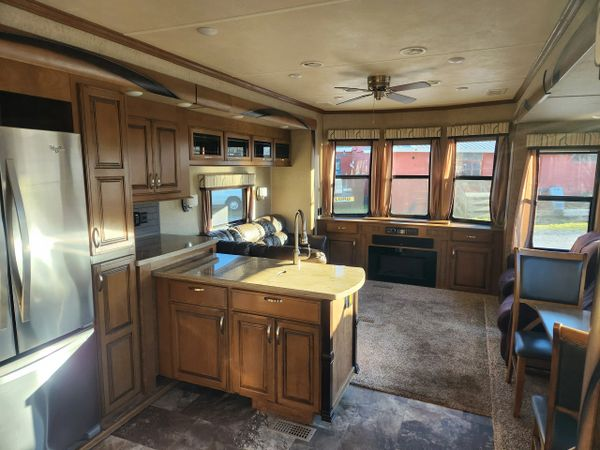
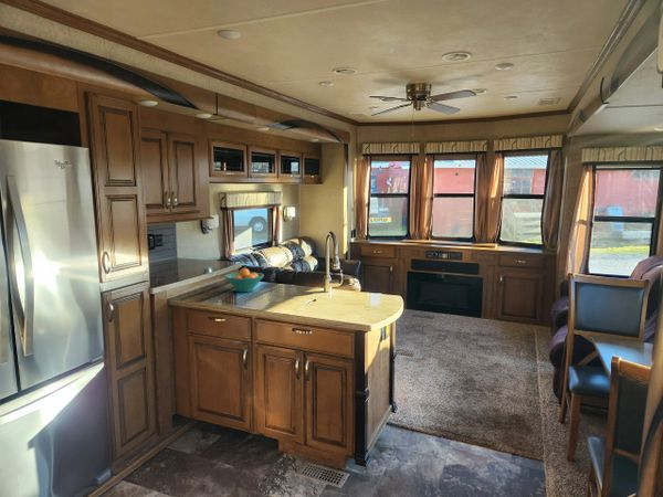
+ fruit bowl (244, 279)
